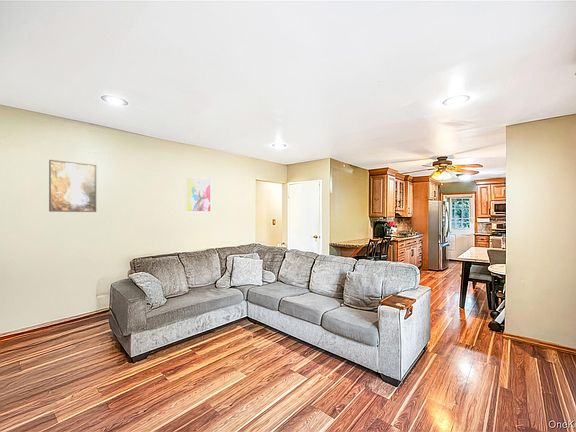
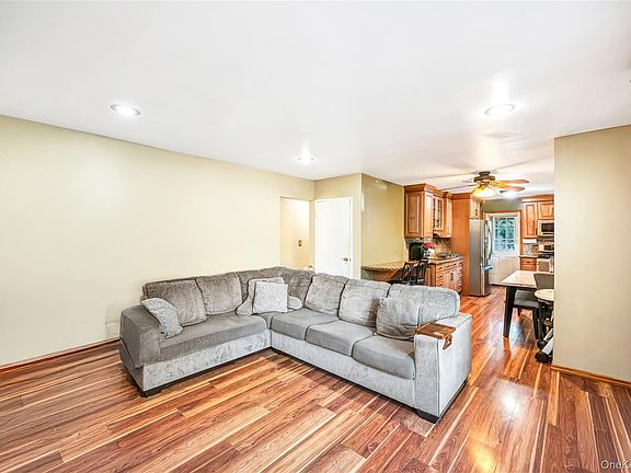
- wall art (198, 195)
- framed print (73, 187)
